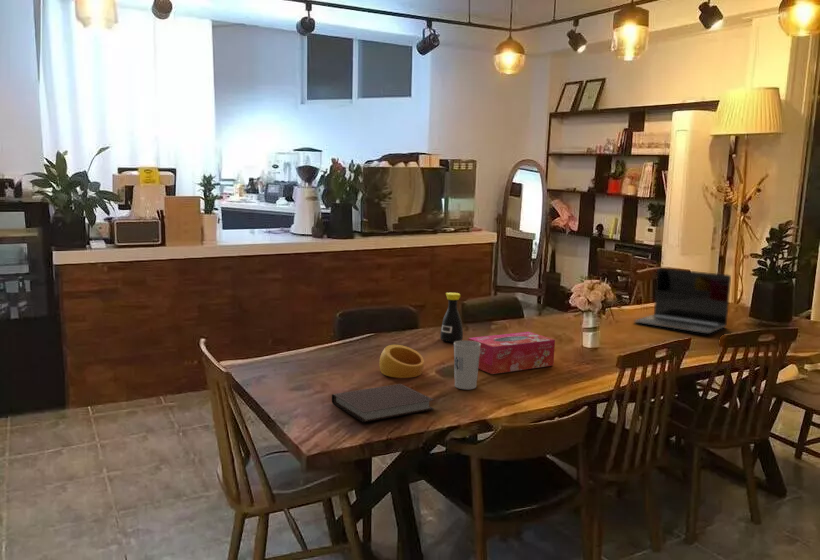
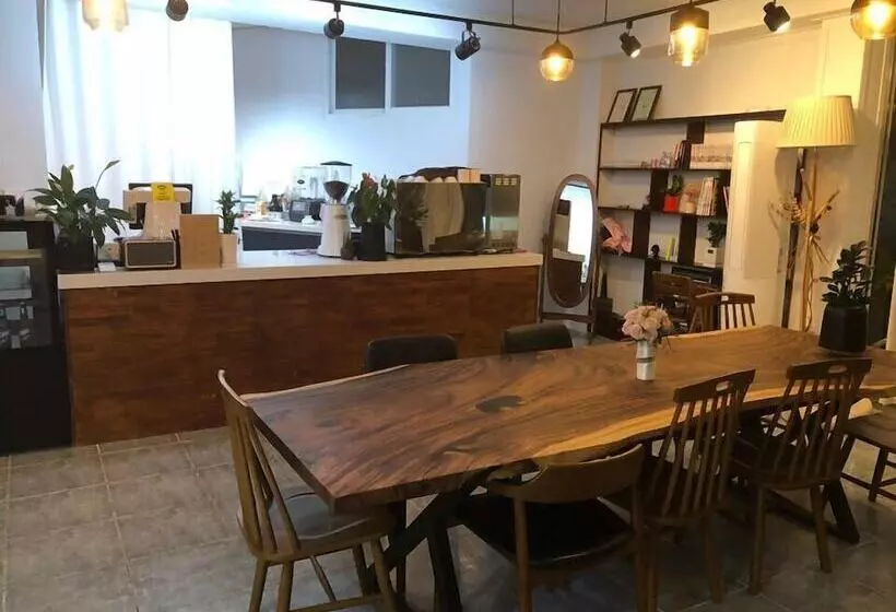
- bottle (452, 316)
- notebook (382, 401)
- laptop (681, 299)
- tissue box (511, 351)
- cup (466, 365)
- ring (401, 359)
